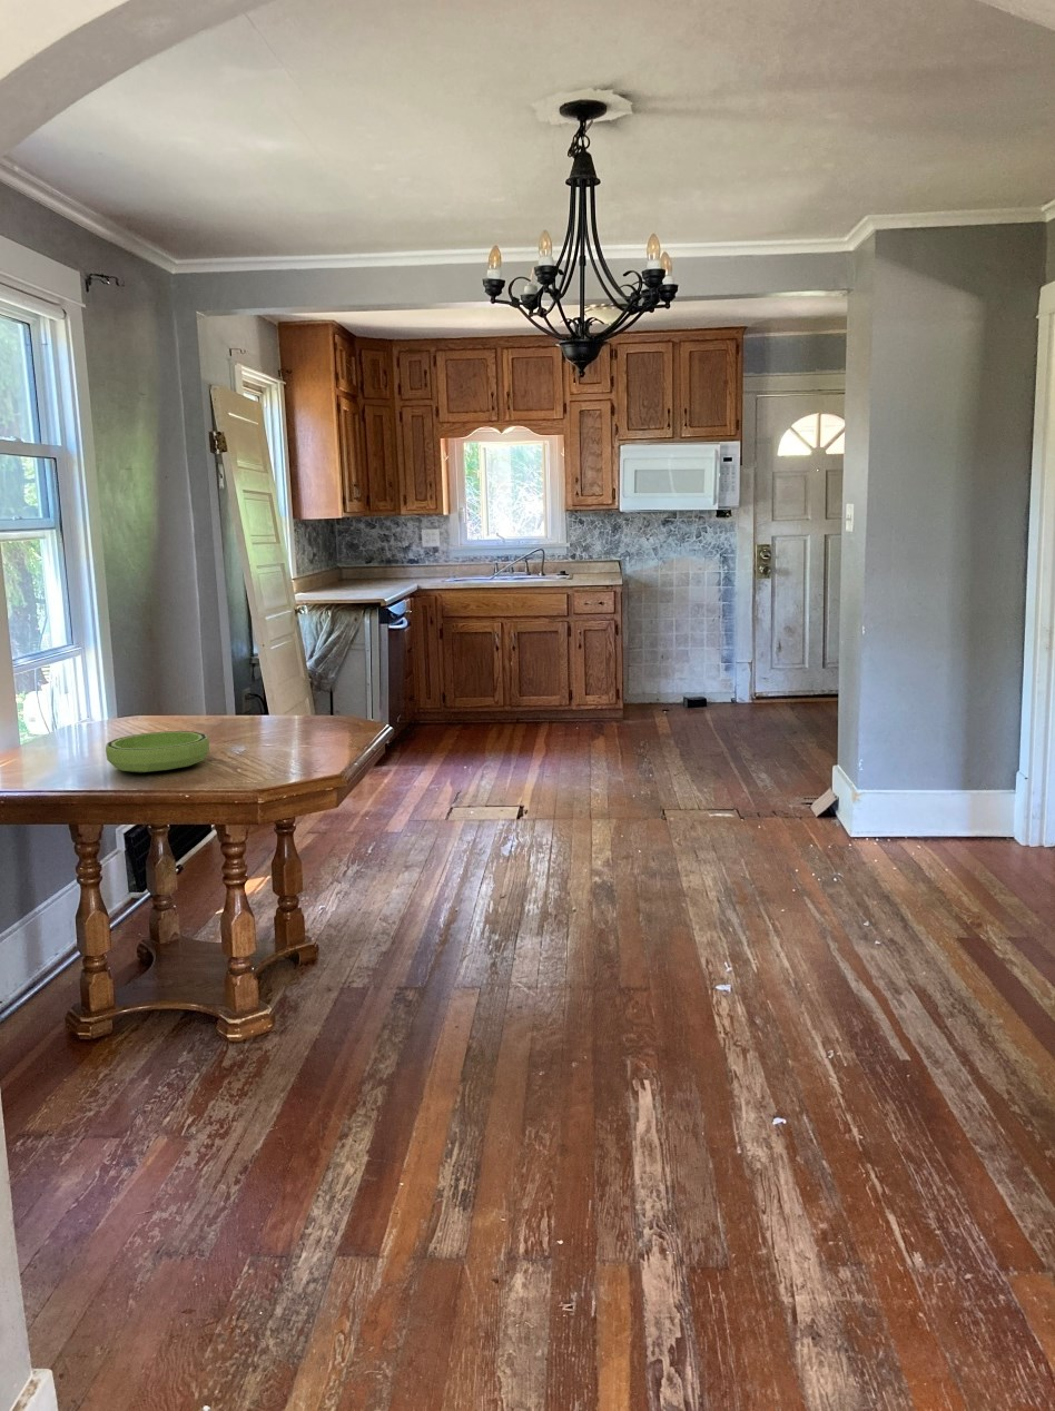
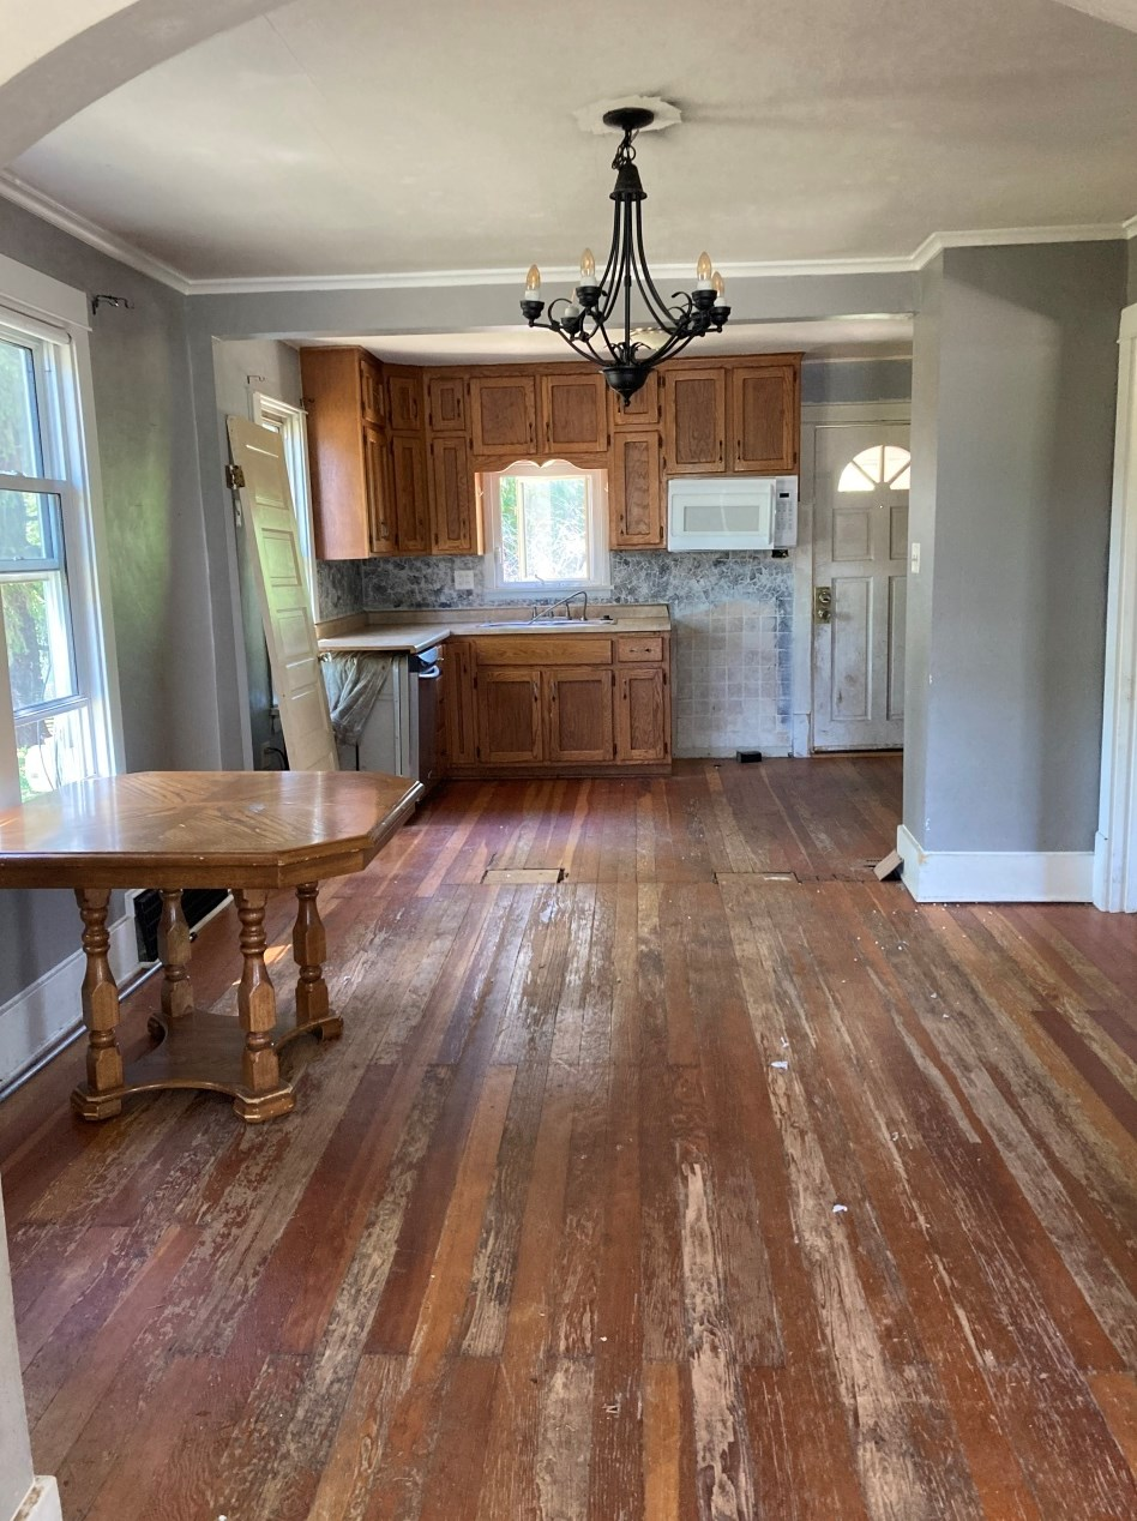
- bowl (158, 752)
